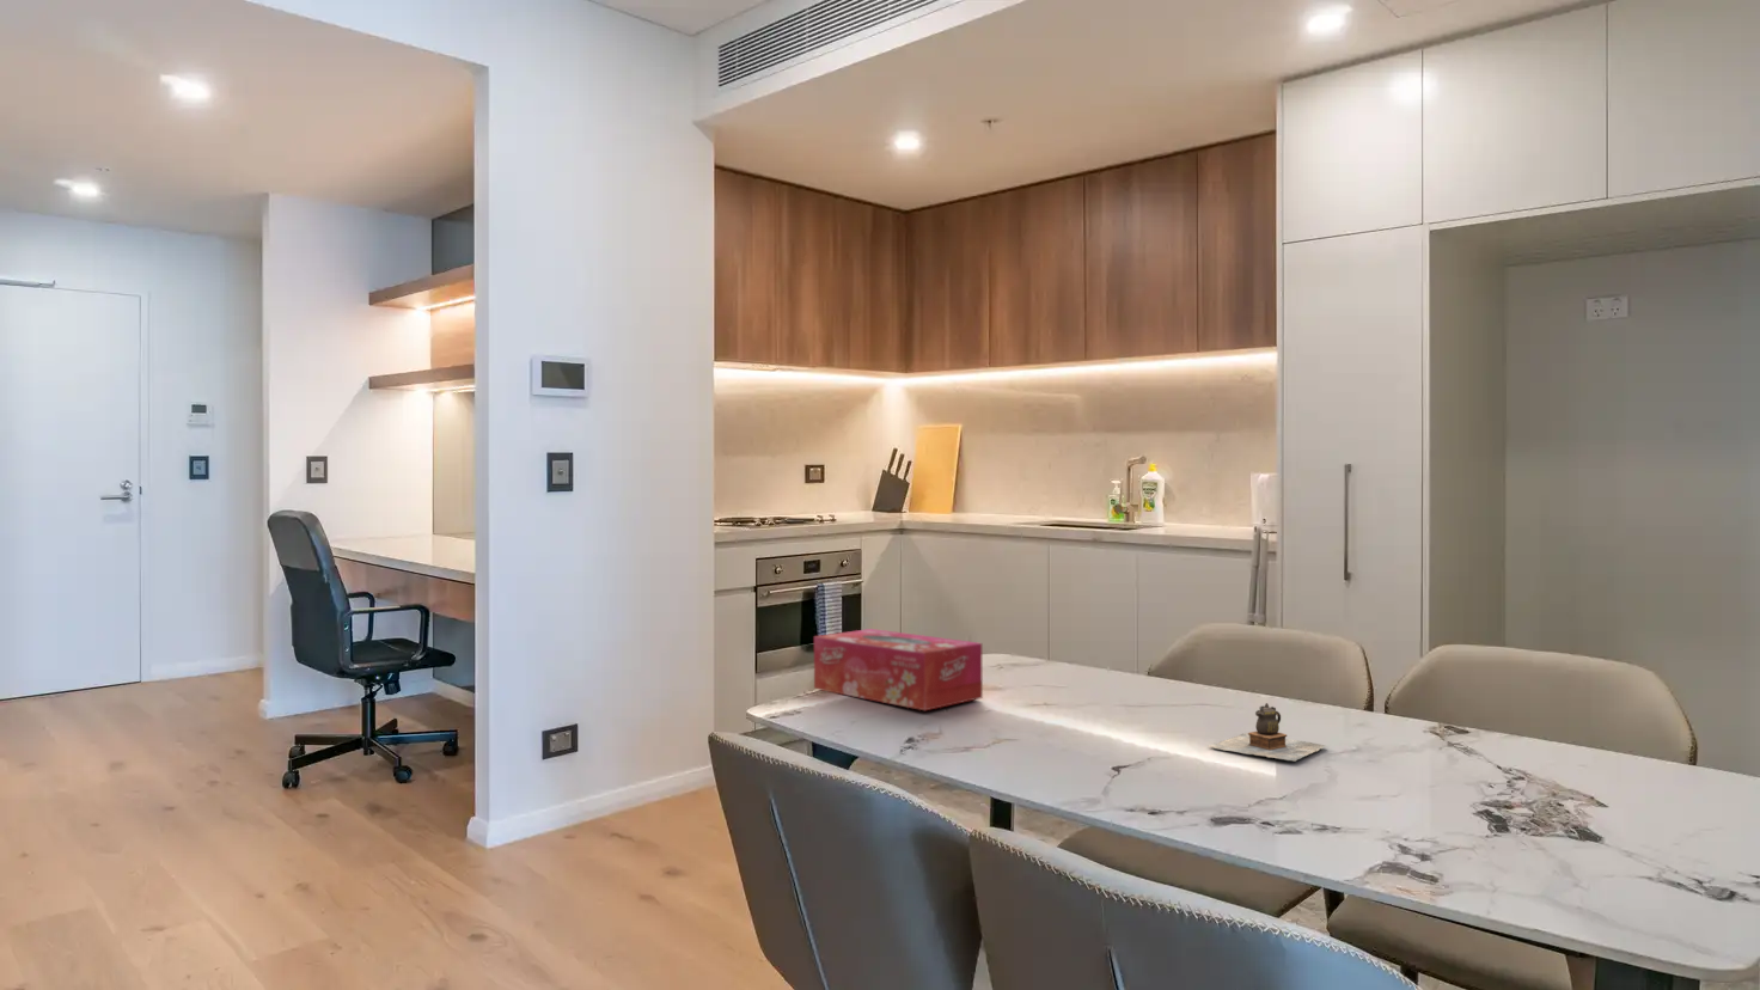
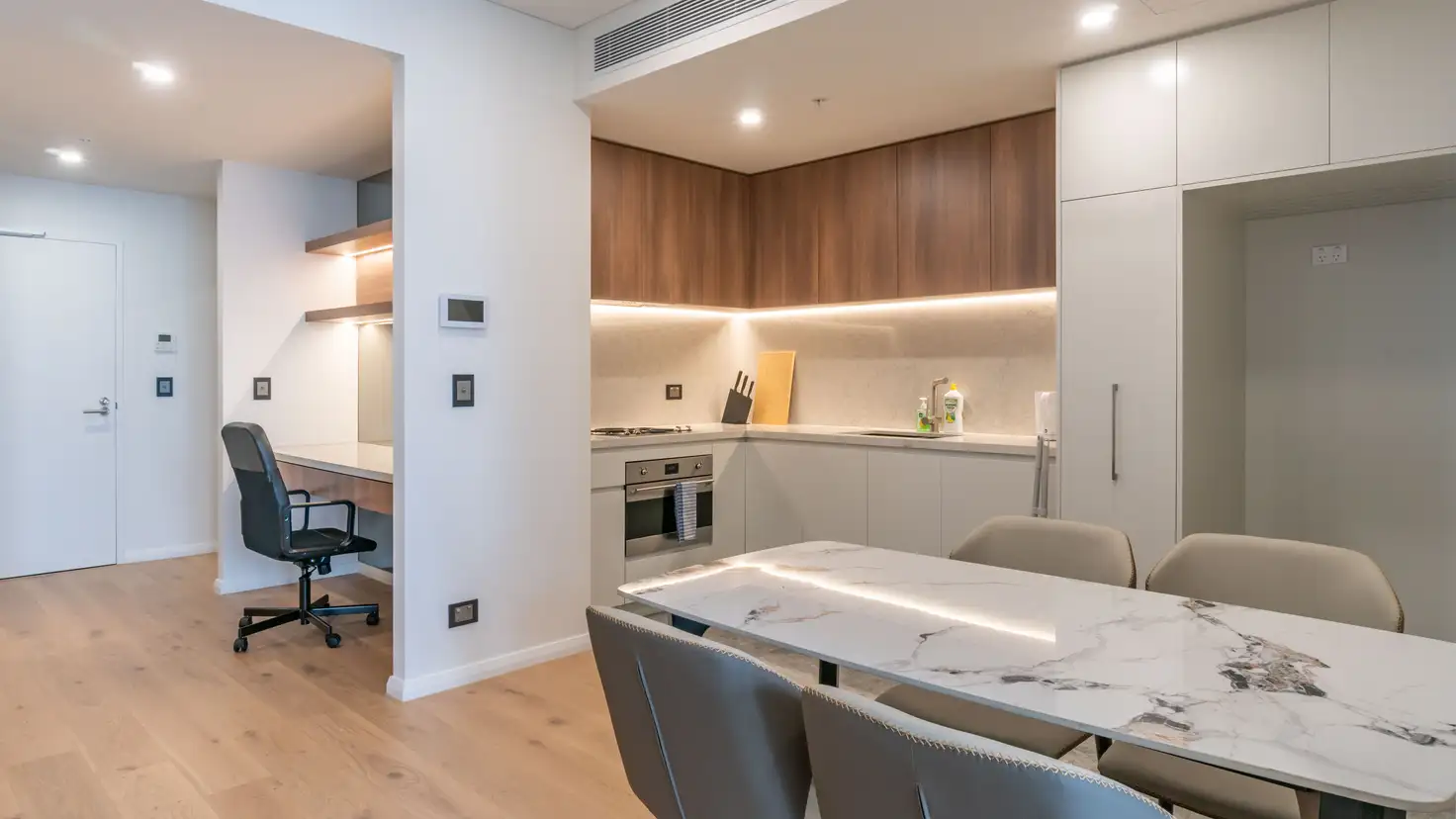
- tissue box (896, 666)
- teapot (1266, 724)
